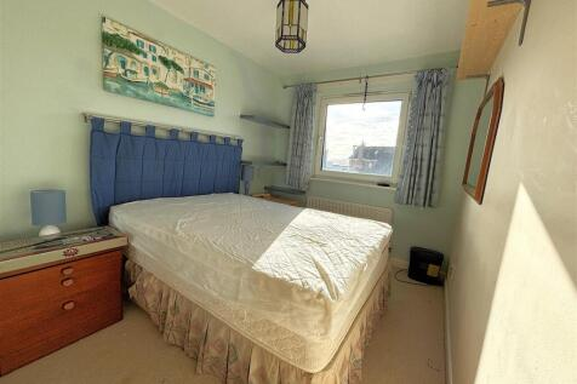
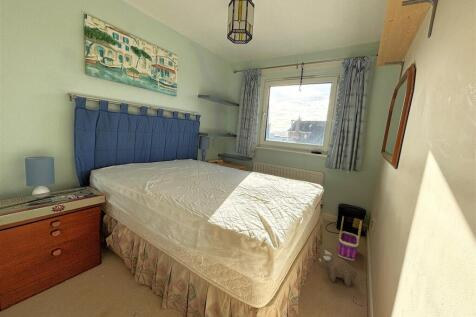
+ basket (349, 236)
+ plush toy (337, 267)
